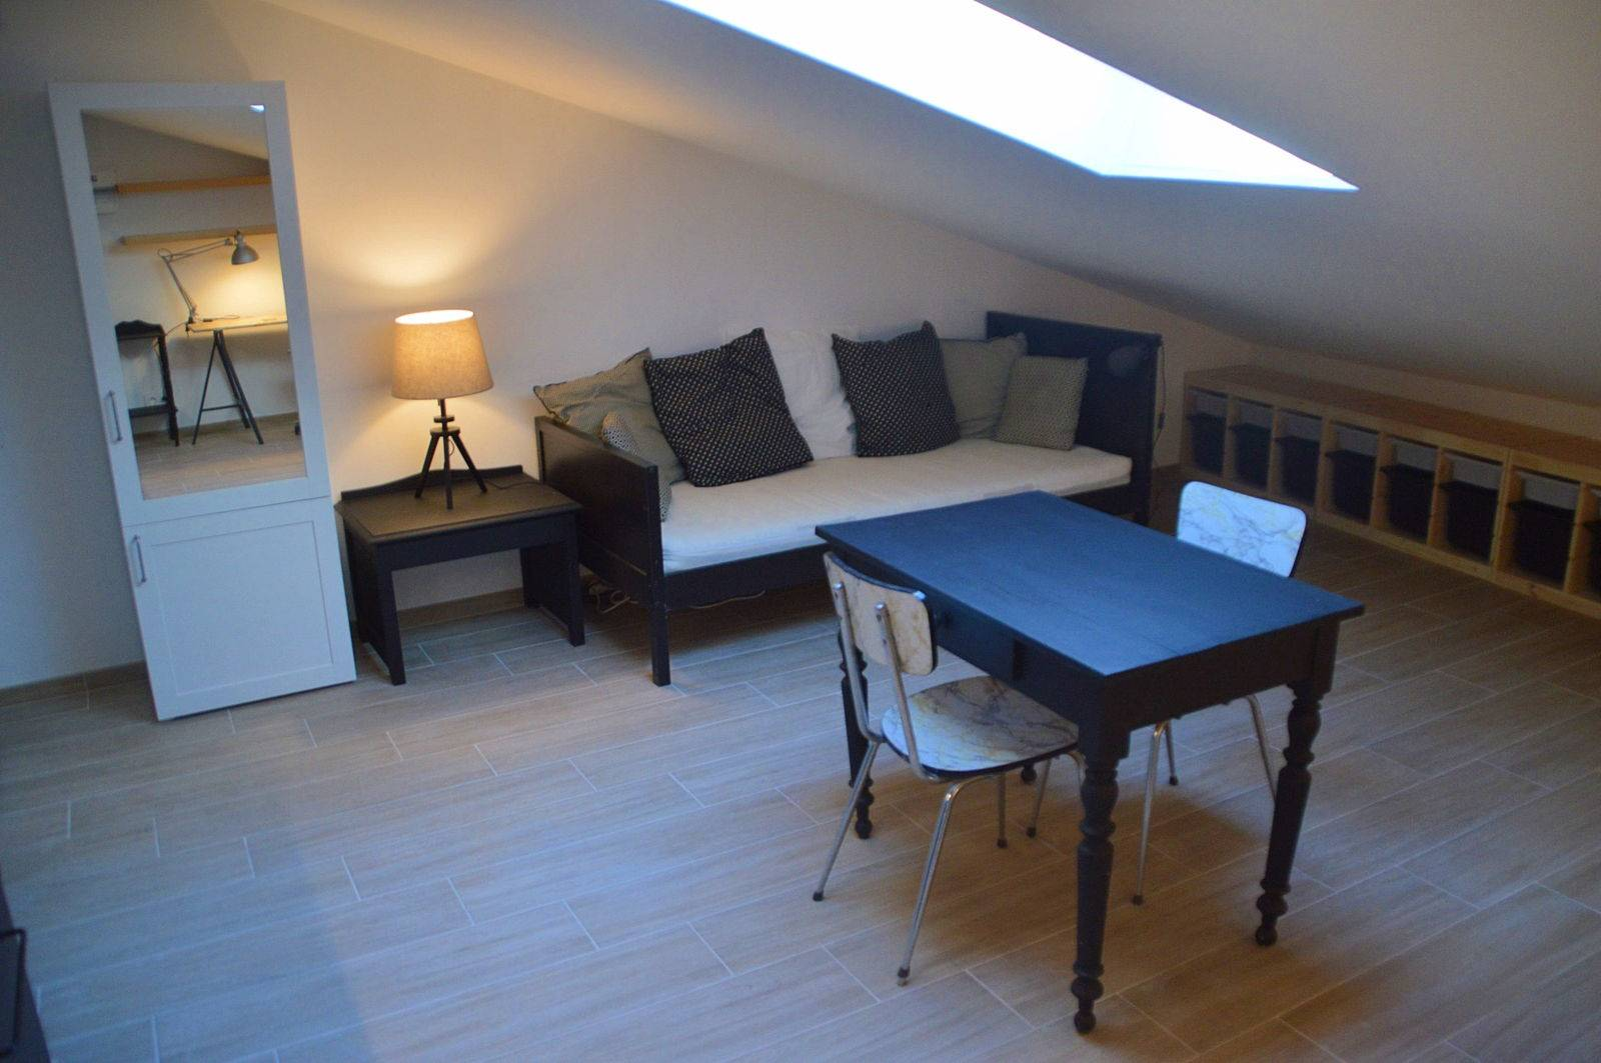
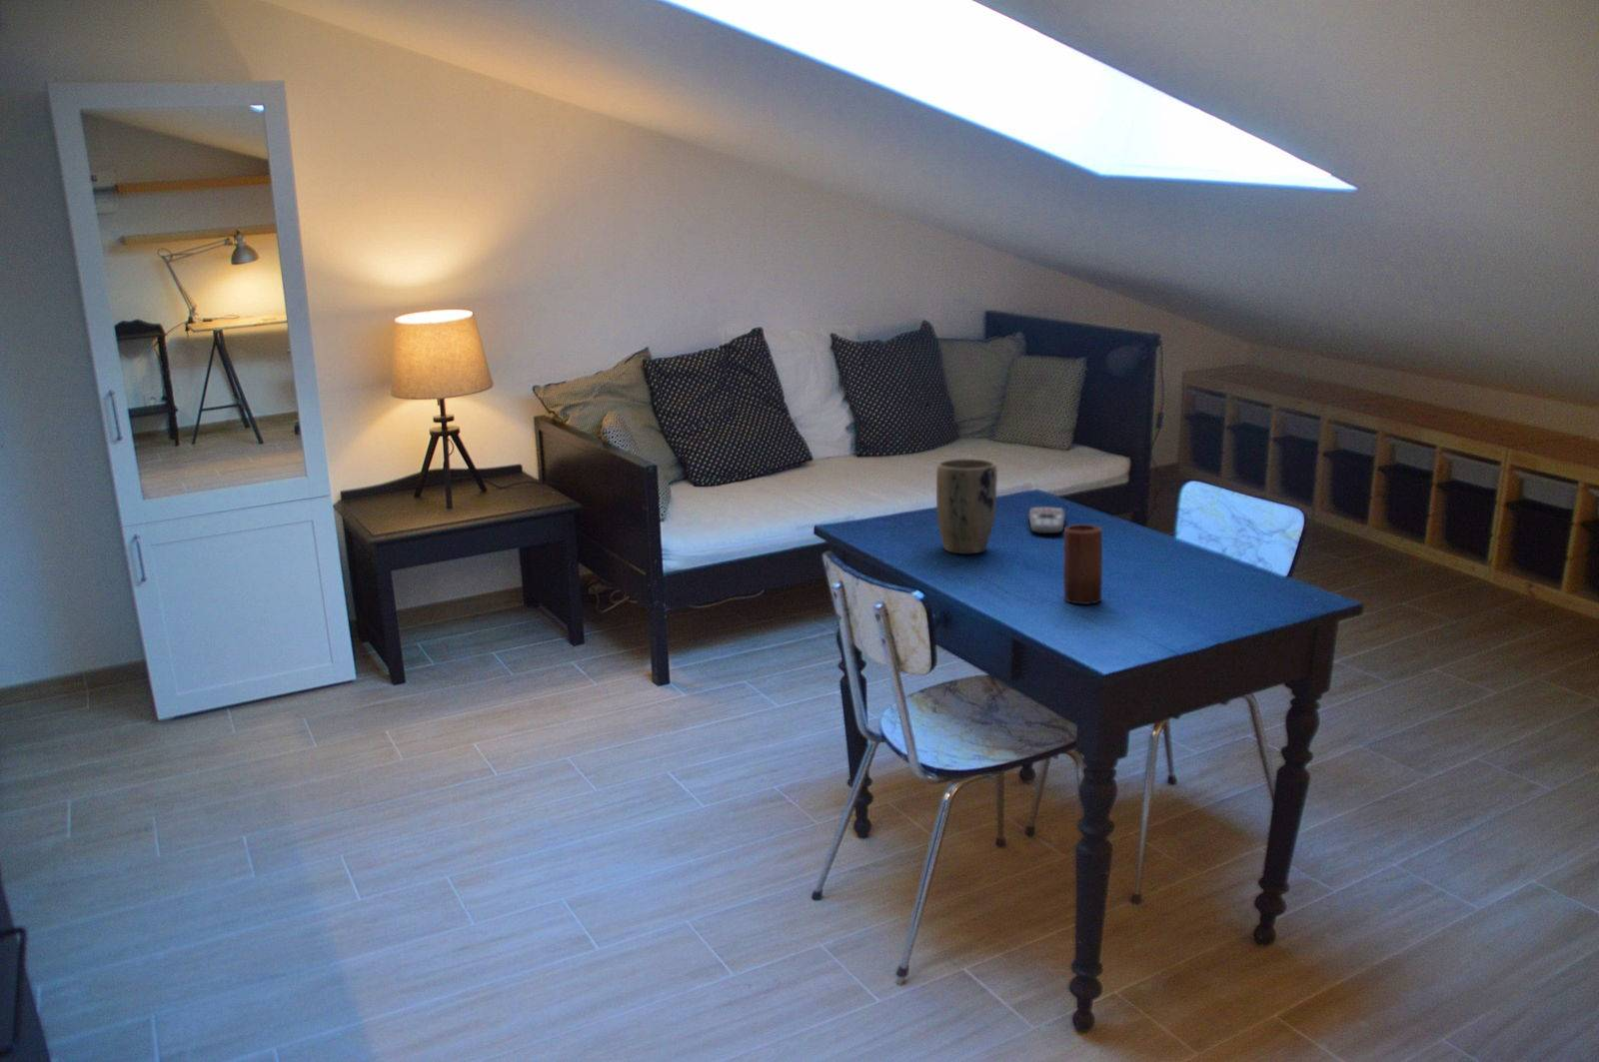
+ plant pot (965, 506)
+ remote control (1047, 519)
+ candle (1082, 563)
